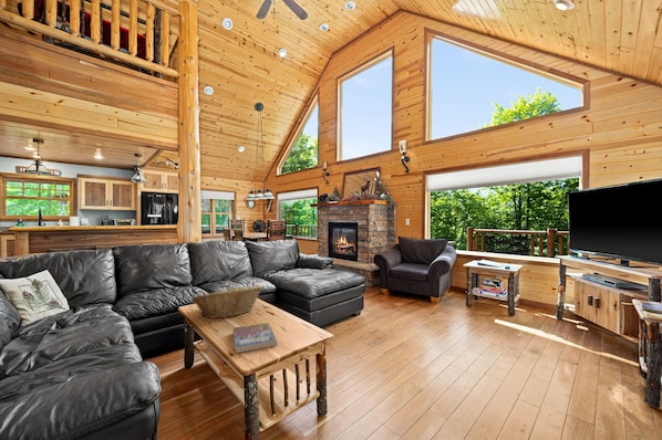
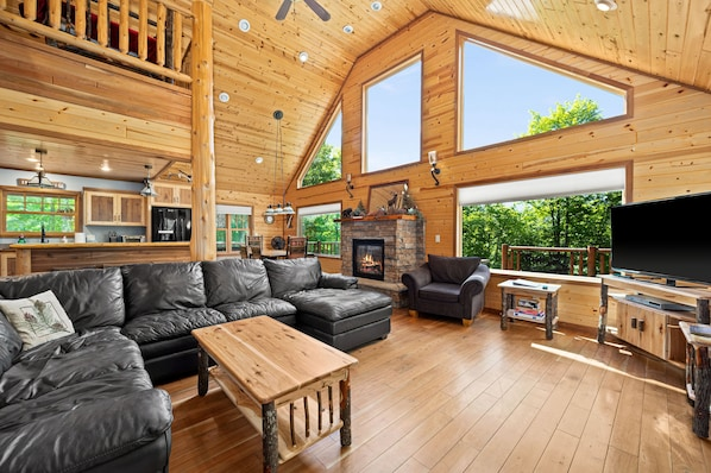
- book (254, 336)
- fruit basket (228, 297)
